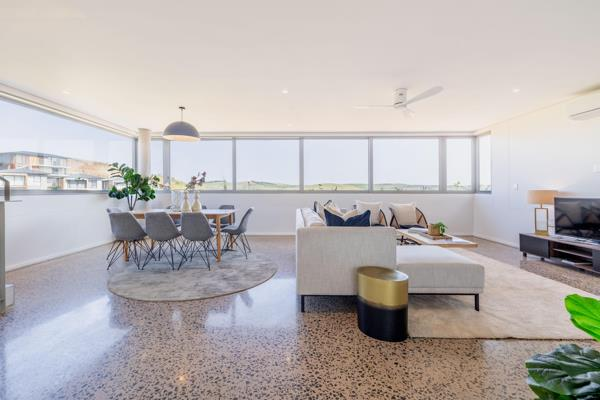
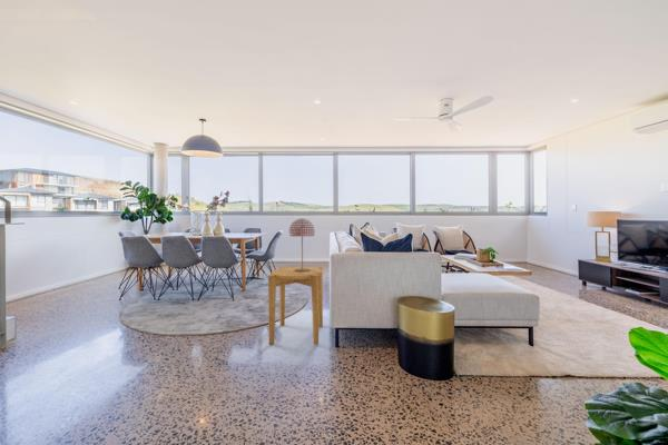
+ table lamp (302, 244)
+ side table (284, 303)
